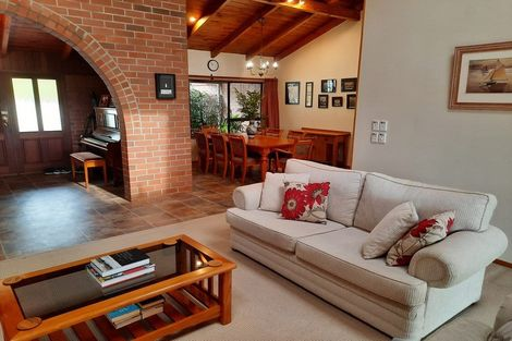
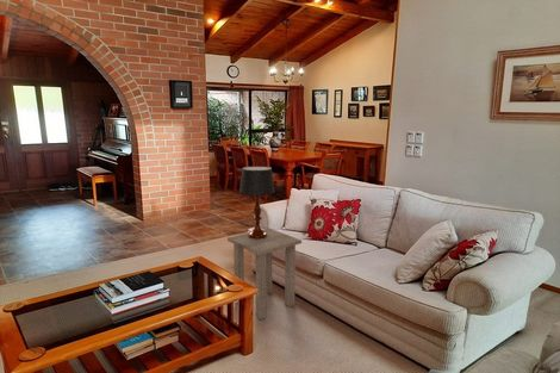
+ side table (263, 272)
+ table lamp (257, 201)
